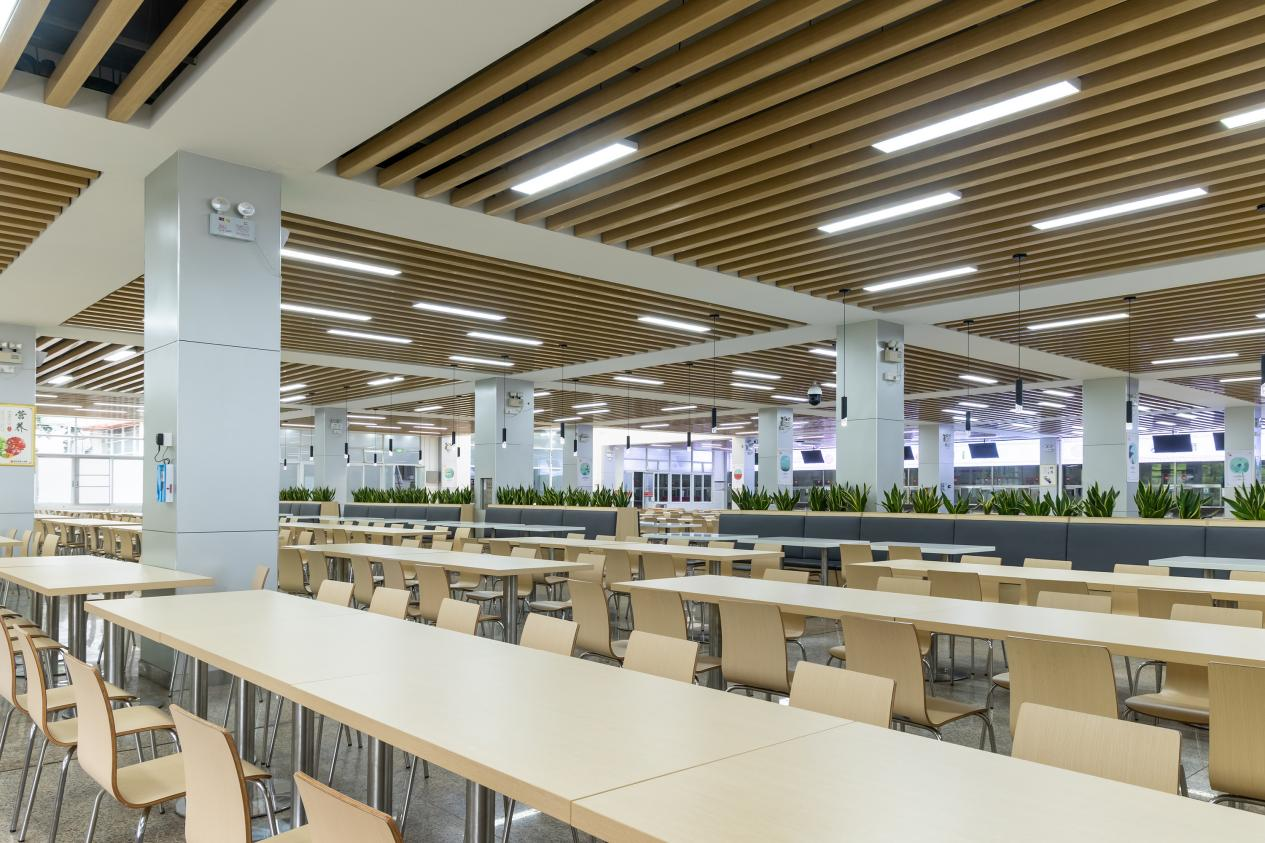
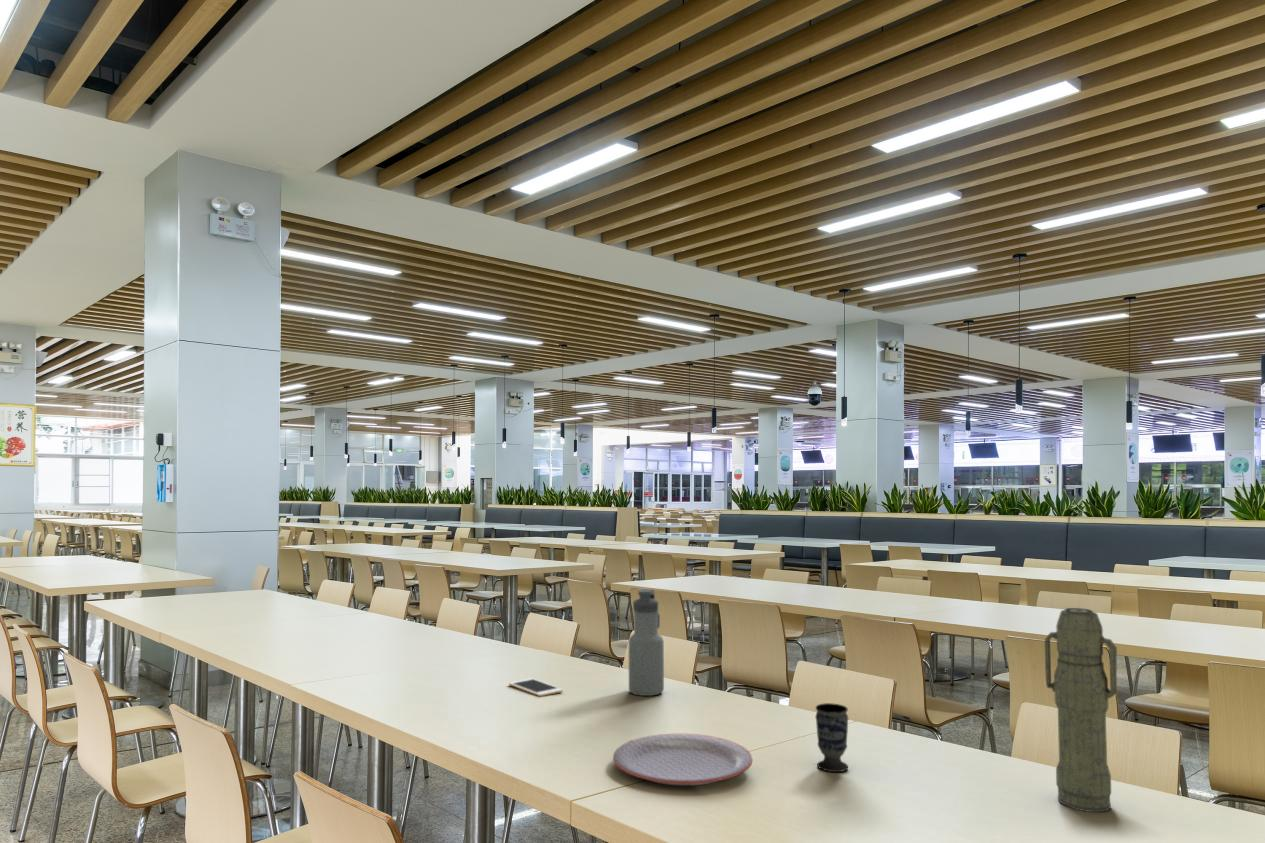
+ cup (832, 737)
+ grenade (1081, 706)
+ plate (682, 761)
+ cell phone (535, 687)
+ water bottle (646, 640)
